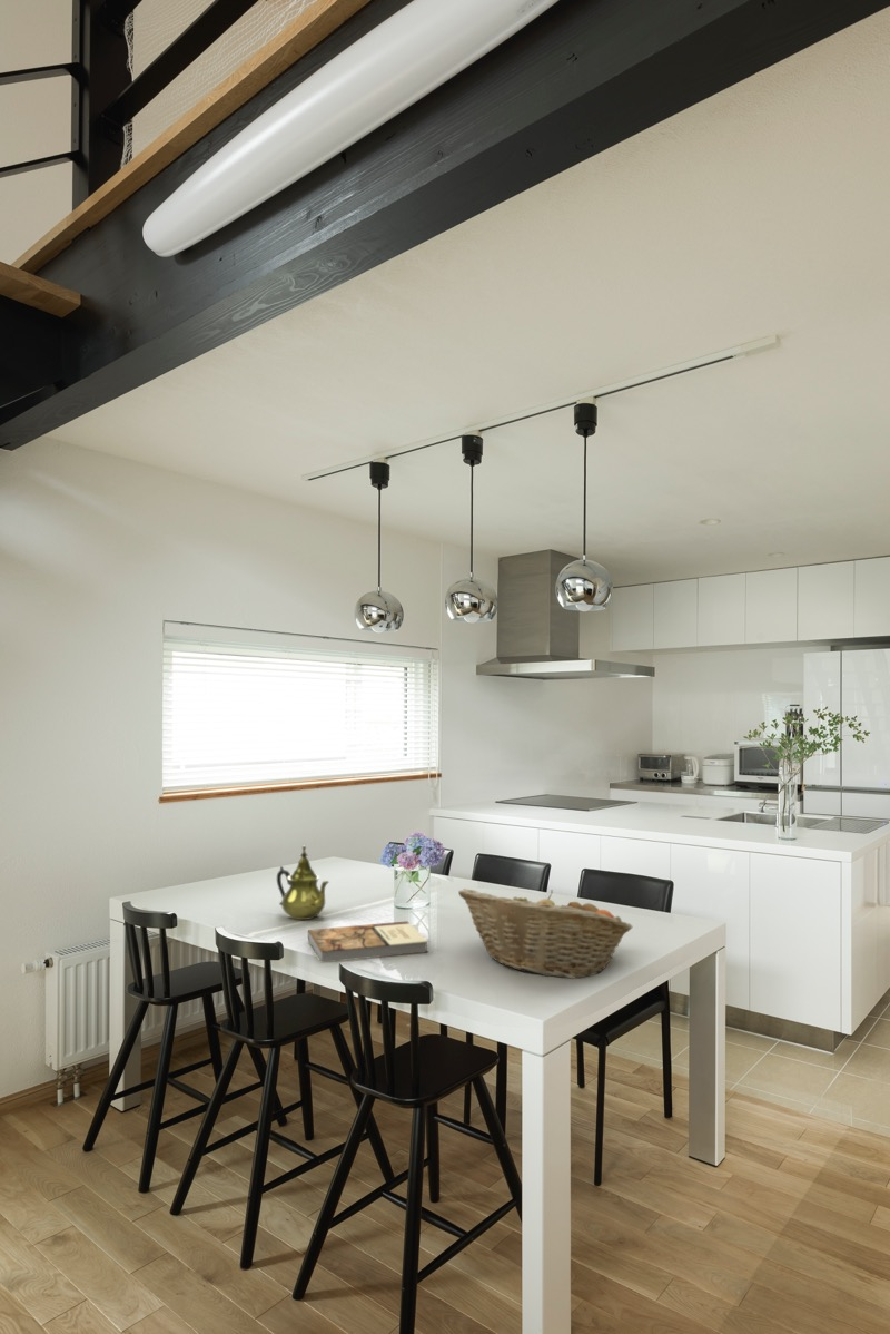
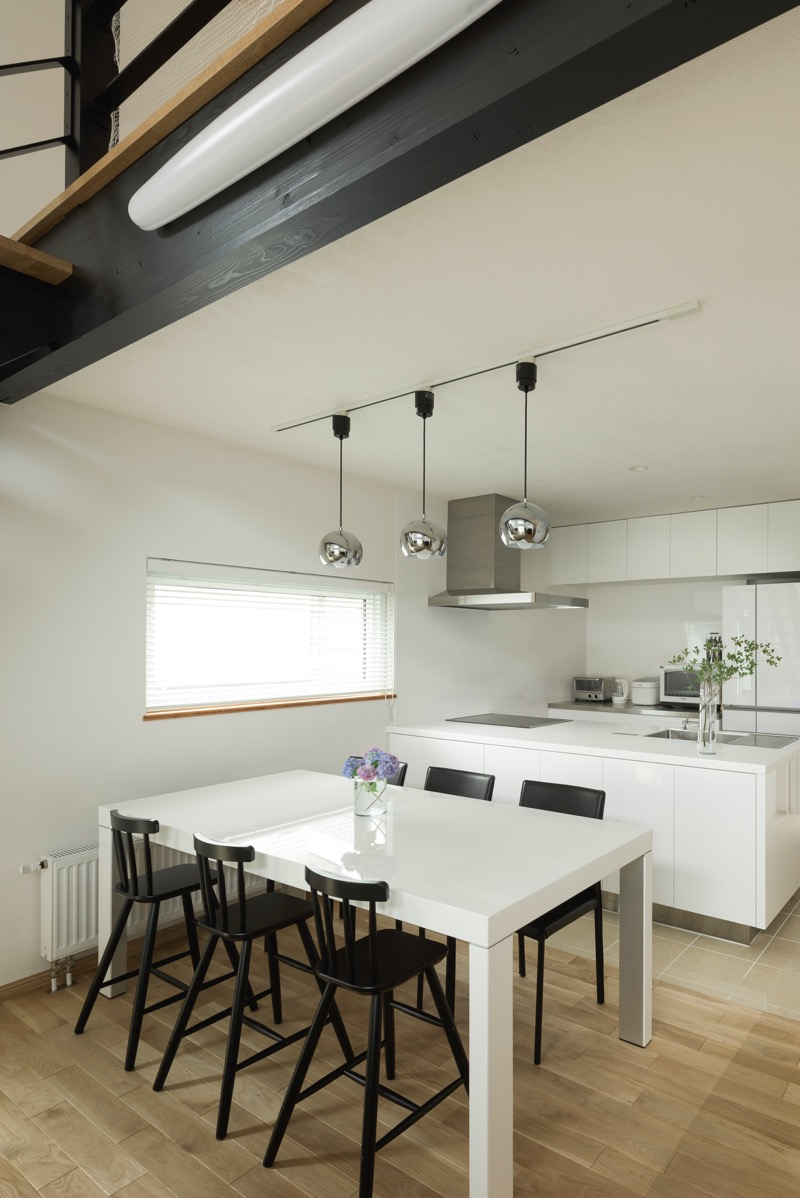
- book (366, 940)
- teapot (301, 880)
- fruit basket (542, 922)
